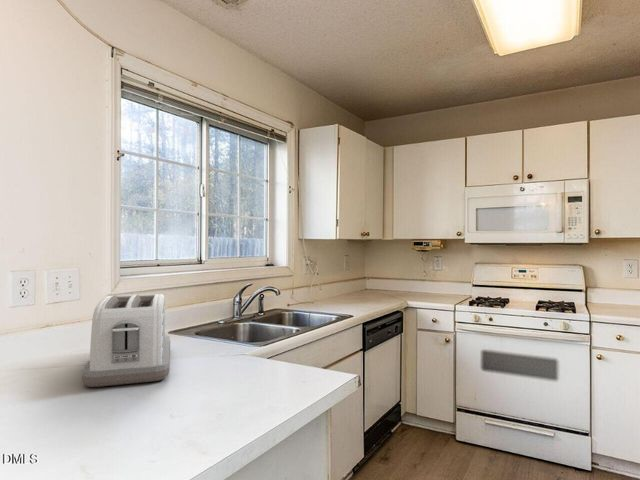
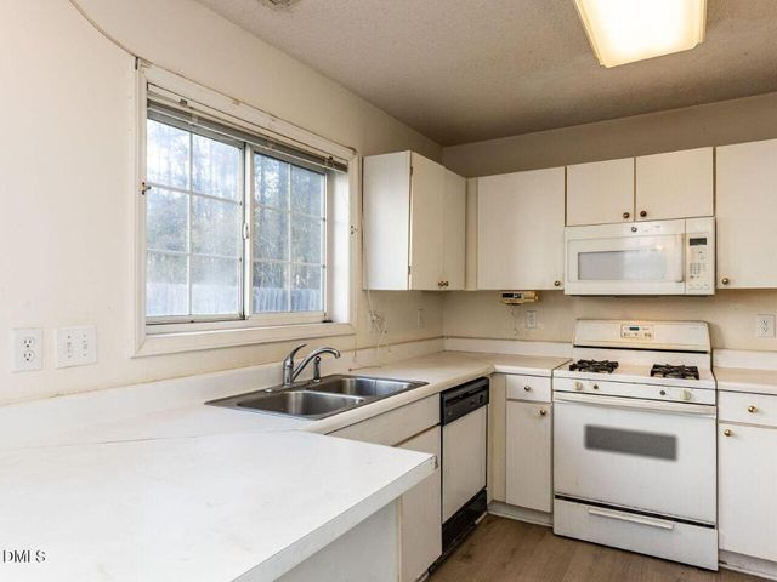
- toaster (132, 331)
